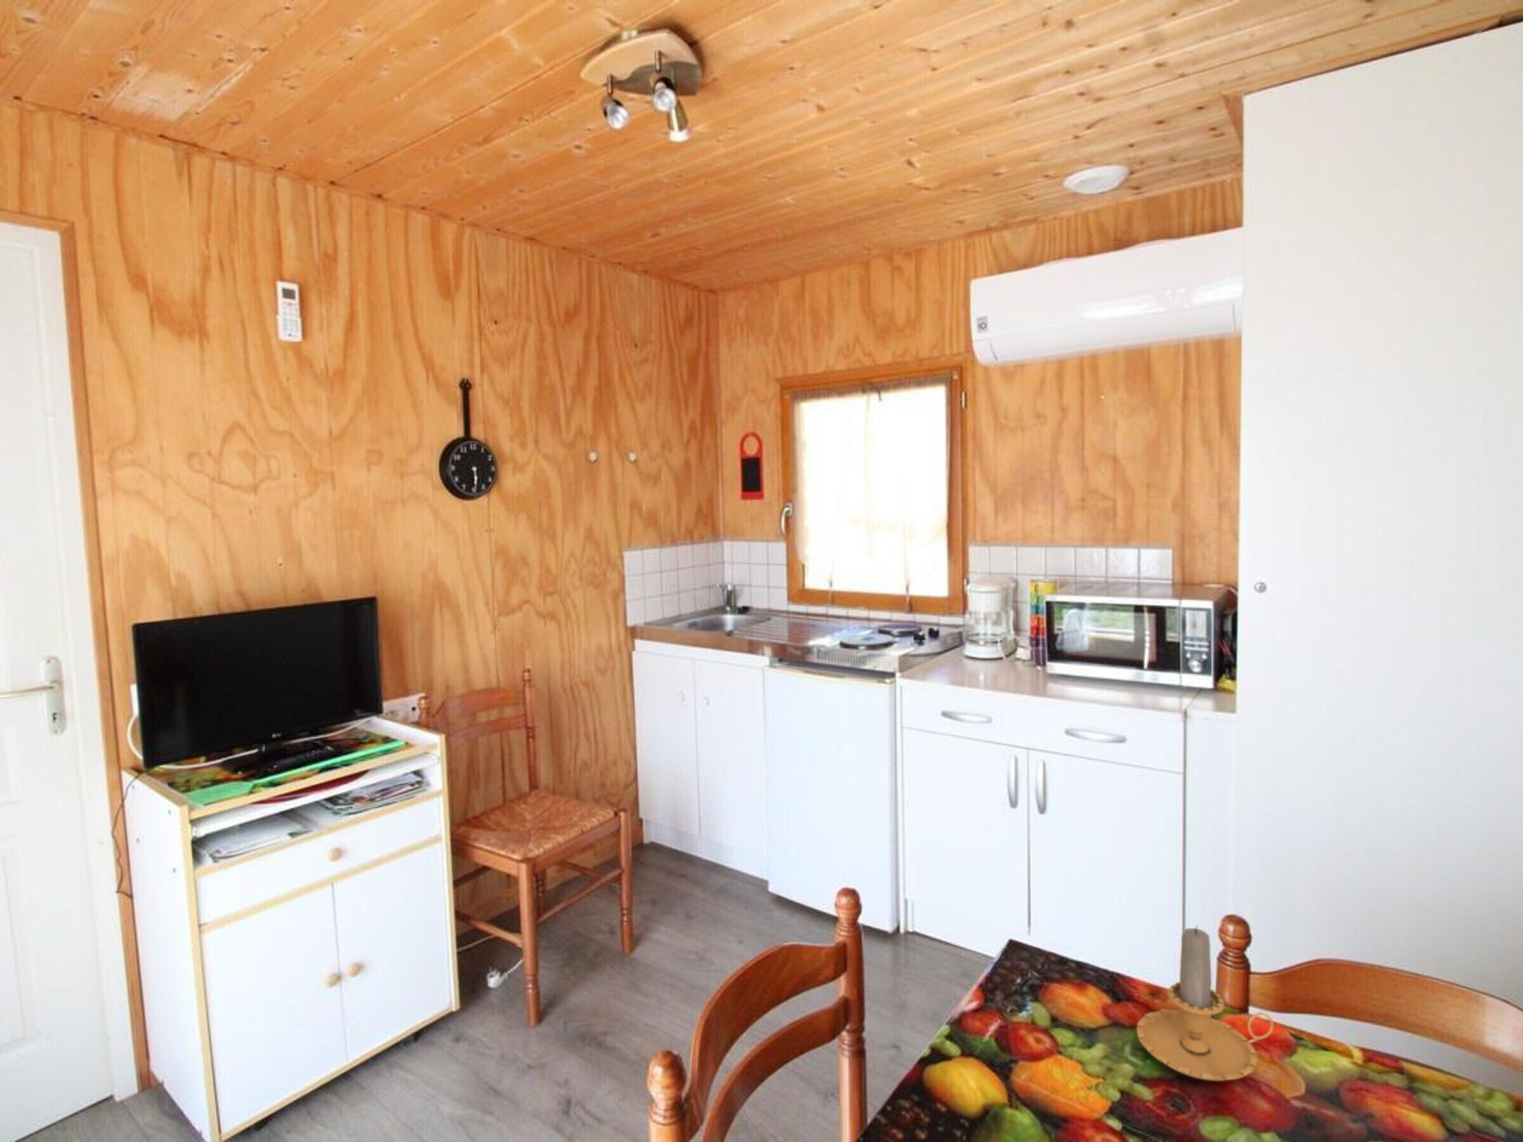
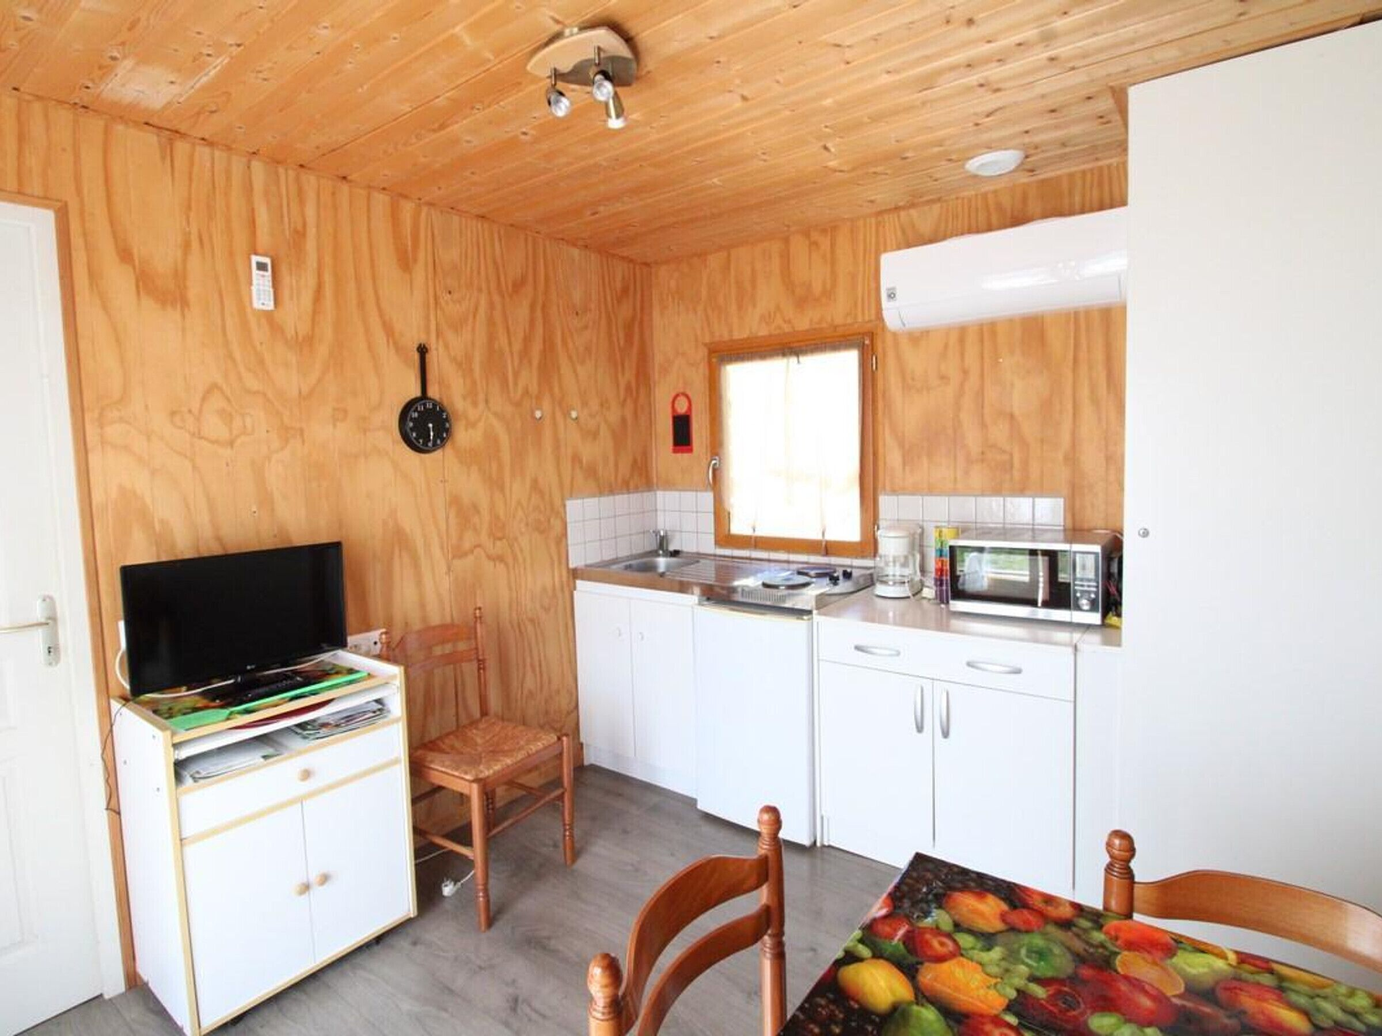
- candle (1208, 992)
